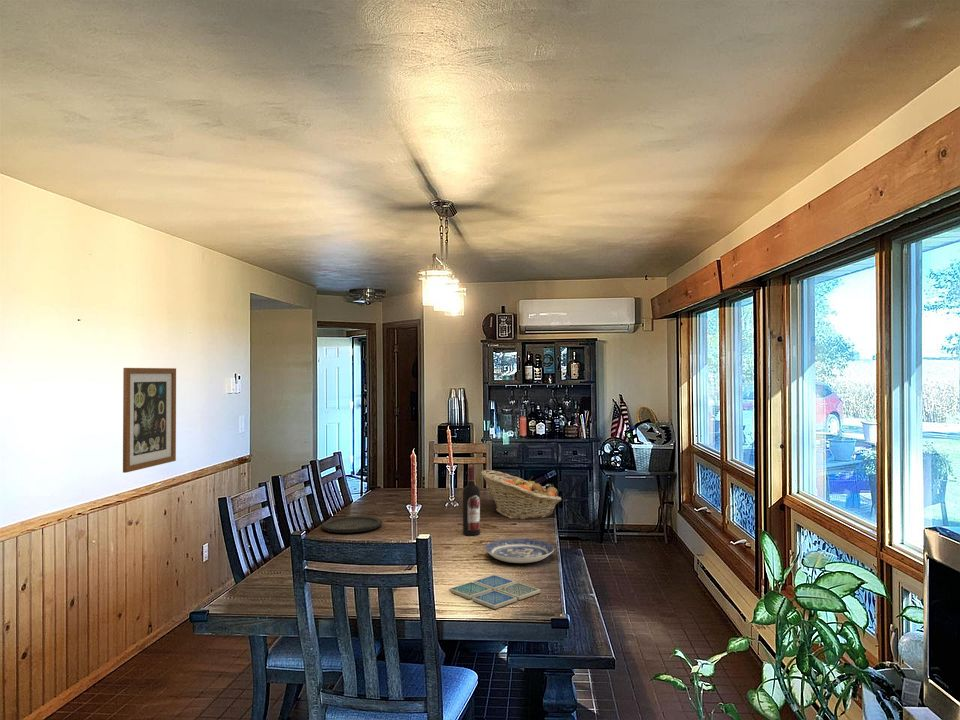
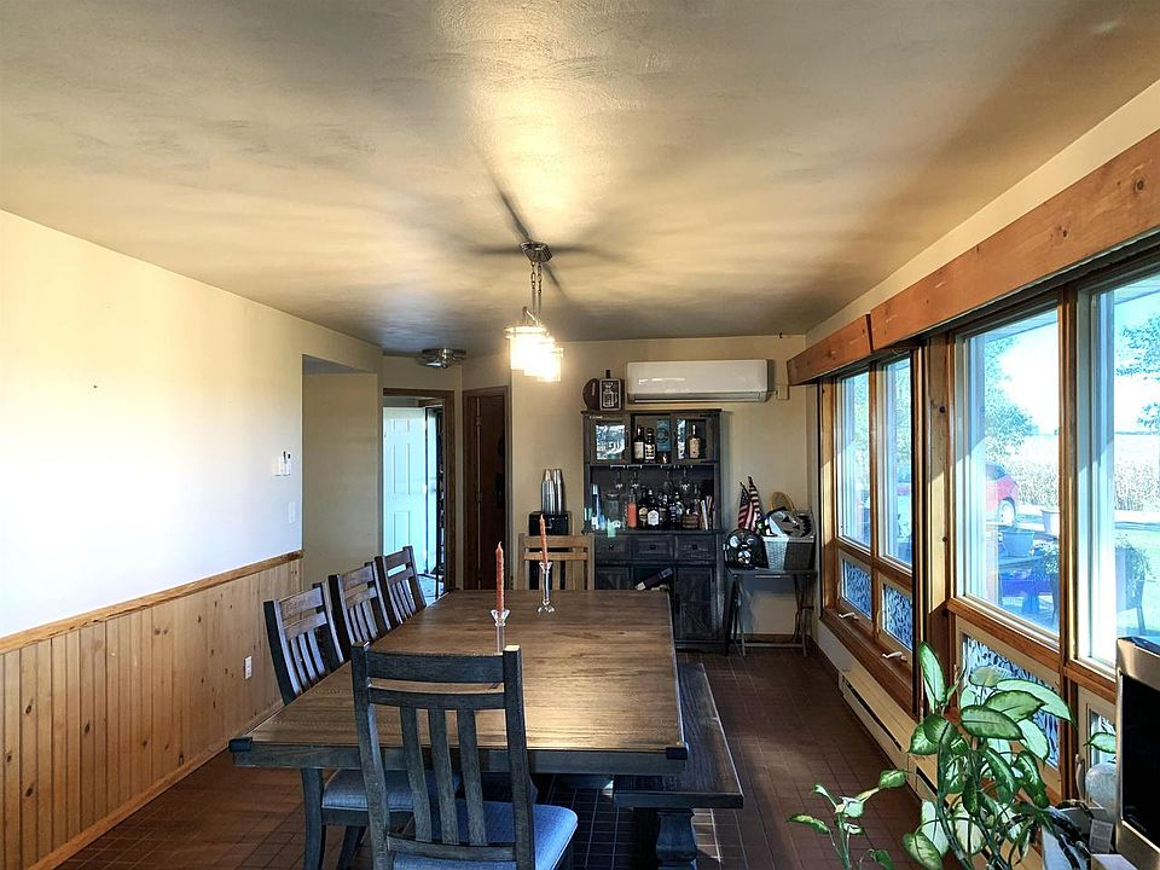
- wall art (151, 417)
- wine bottle (471, 500)
- drink coaster (494, 590)
- fruit basket (520, 492)
- plate (352, 524)
- plate (519, 552)
